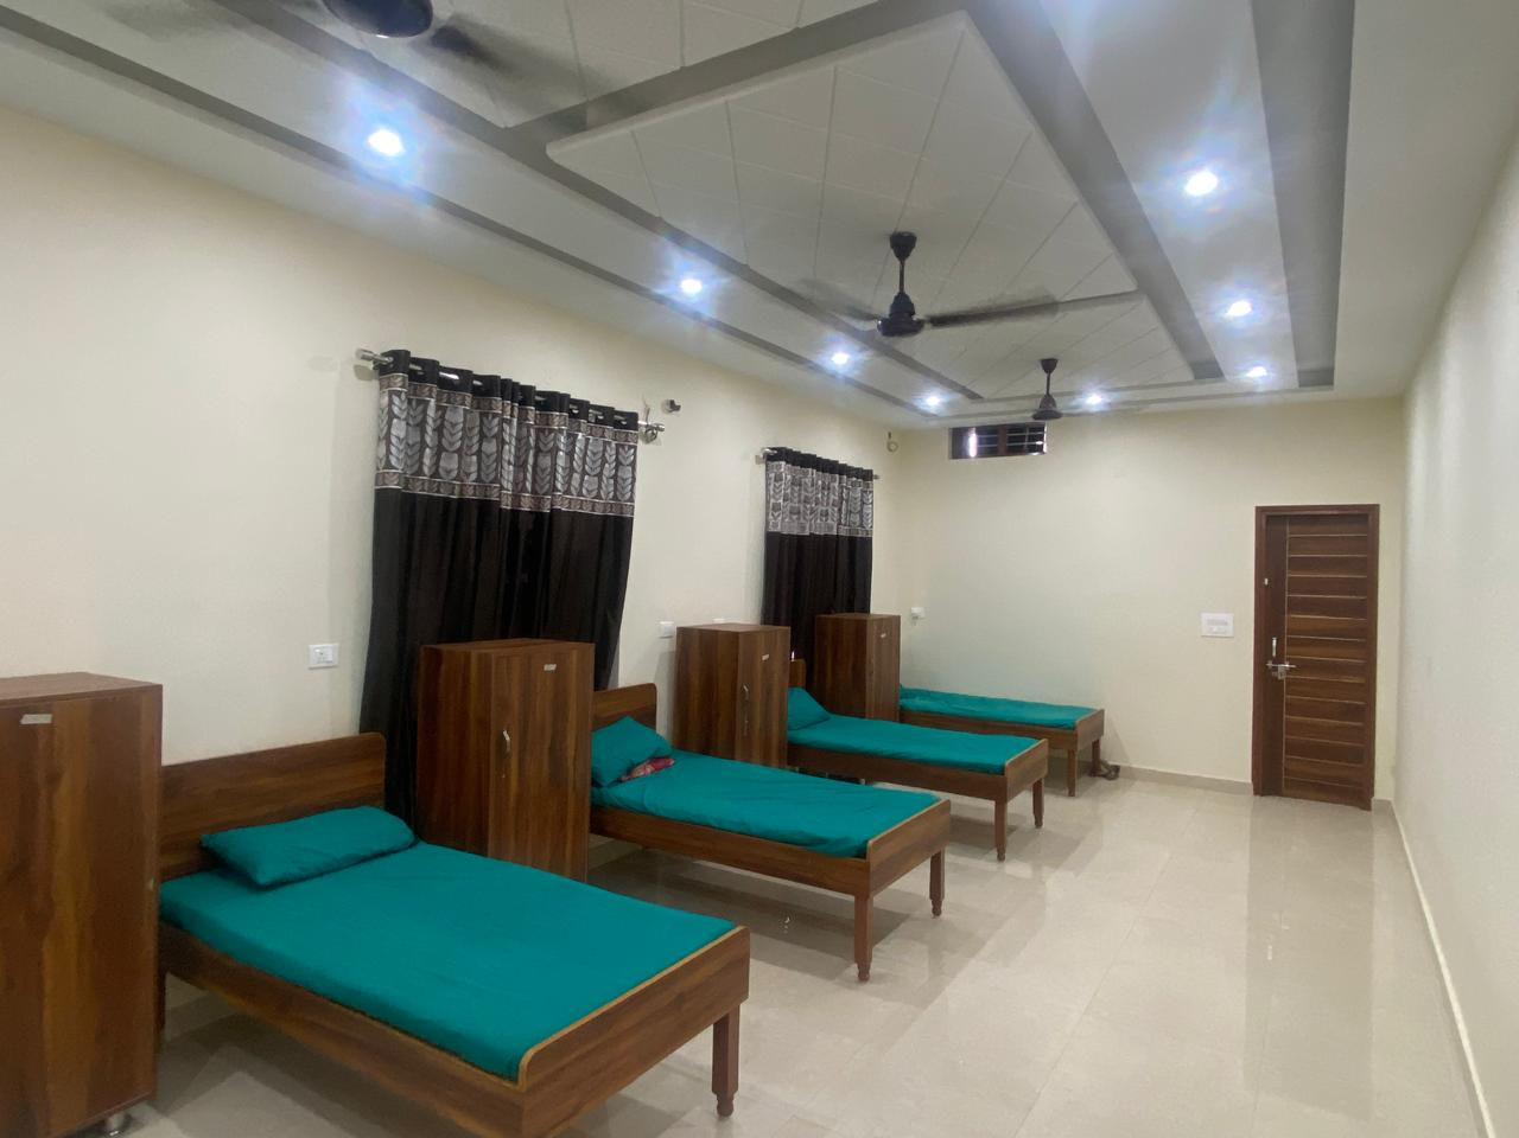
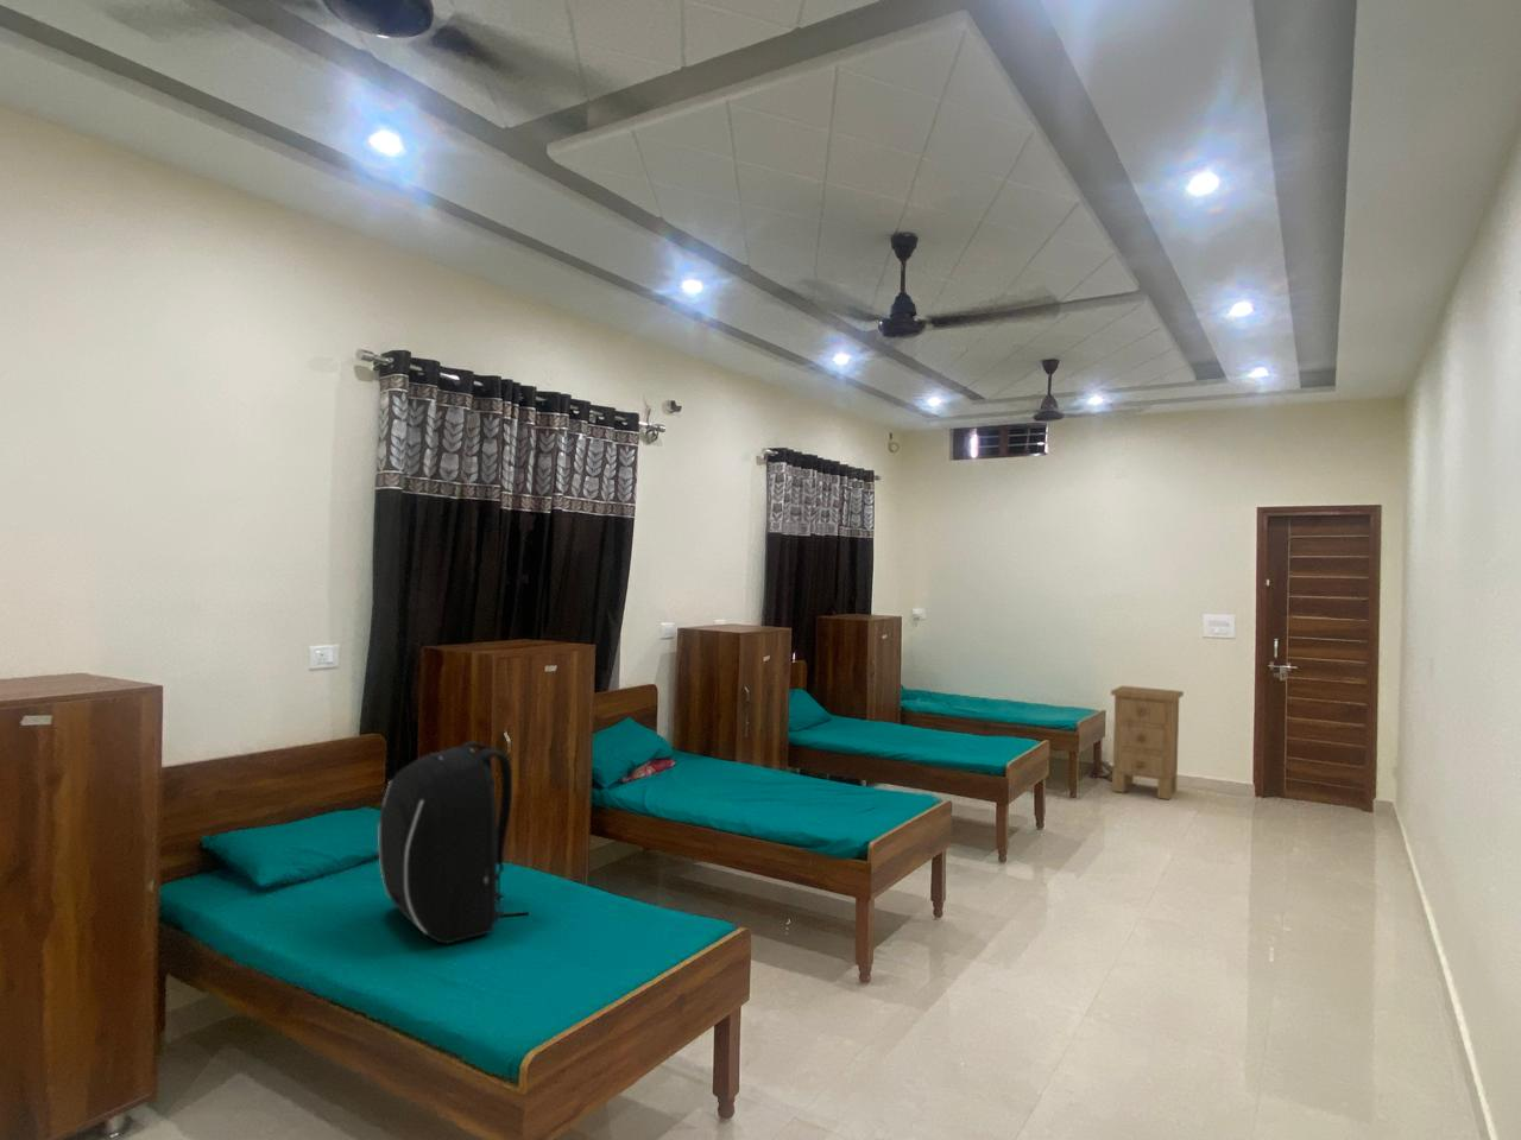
+ nightstand (1145, 741)
+ backpack (457, 831)
